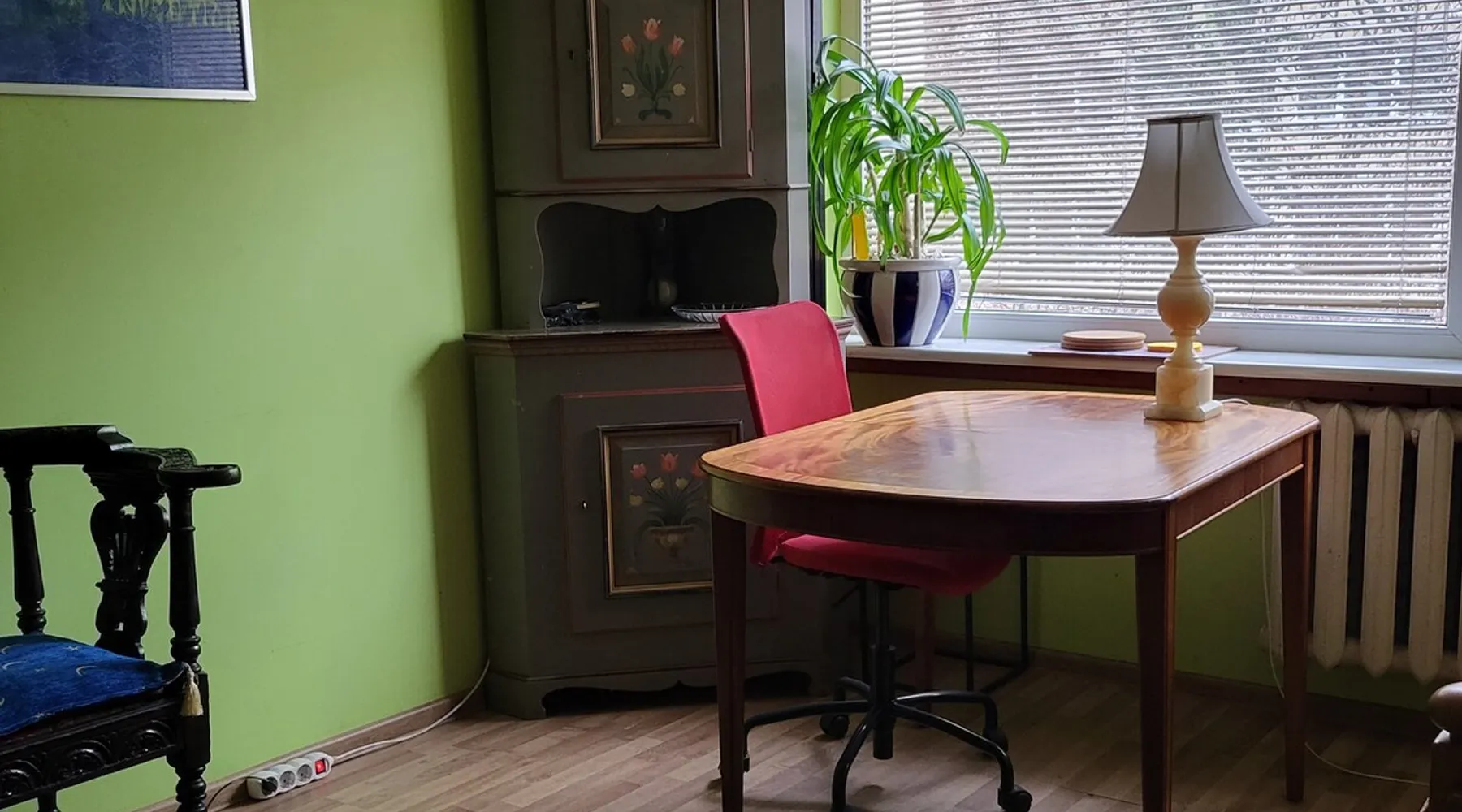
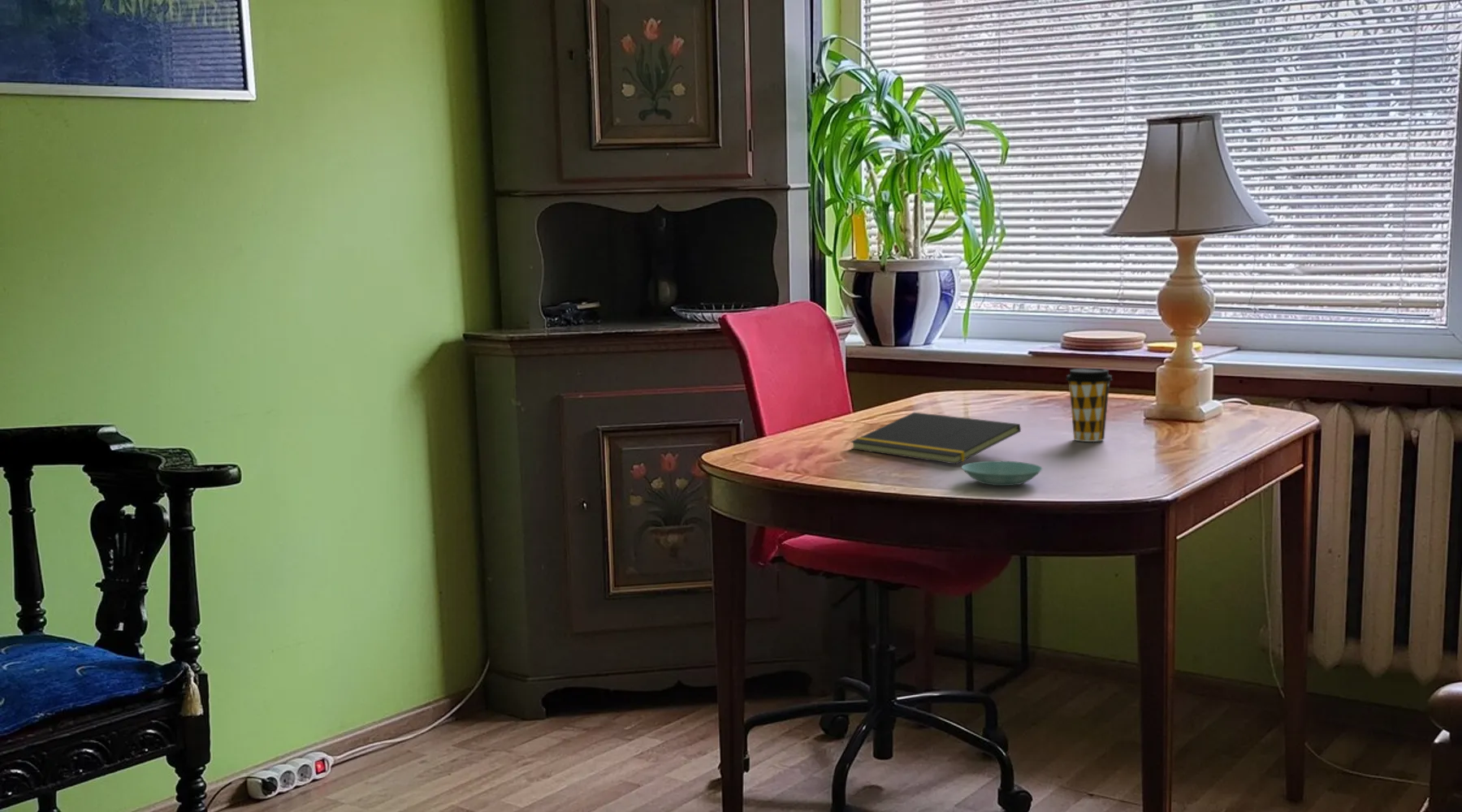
+ coffee cup (1088, 404)
+ notepad (934, 436)
+ saucer (1001, 474)
